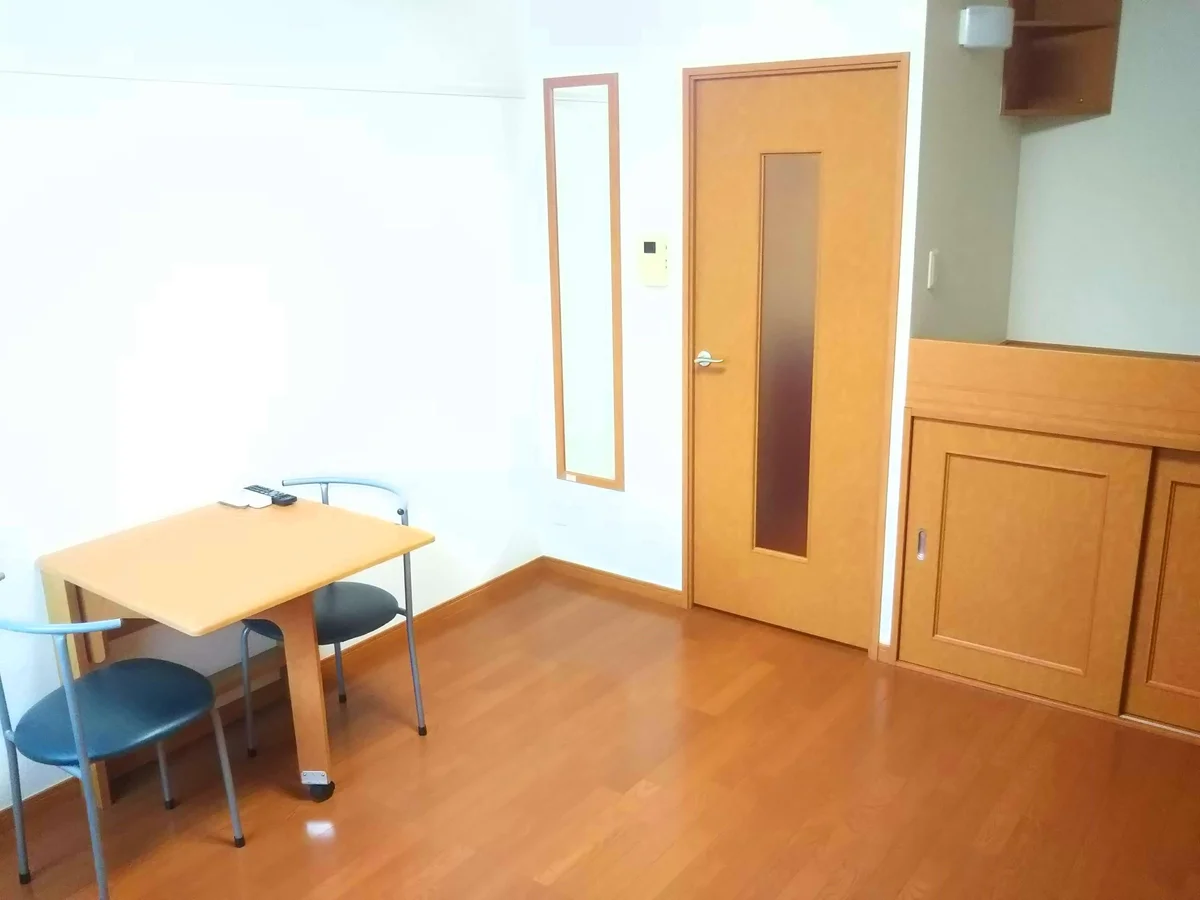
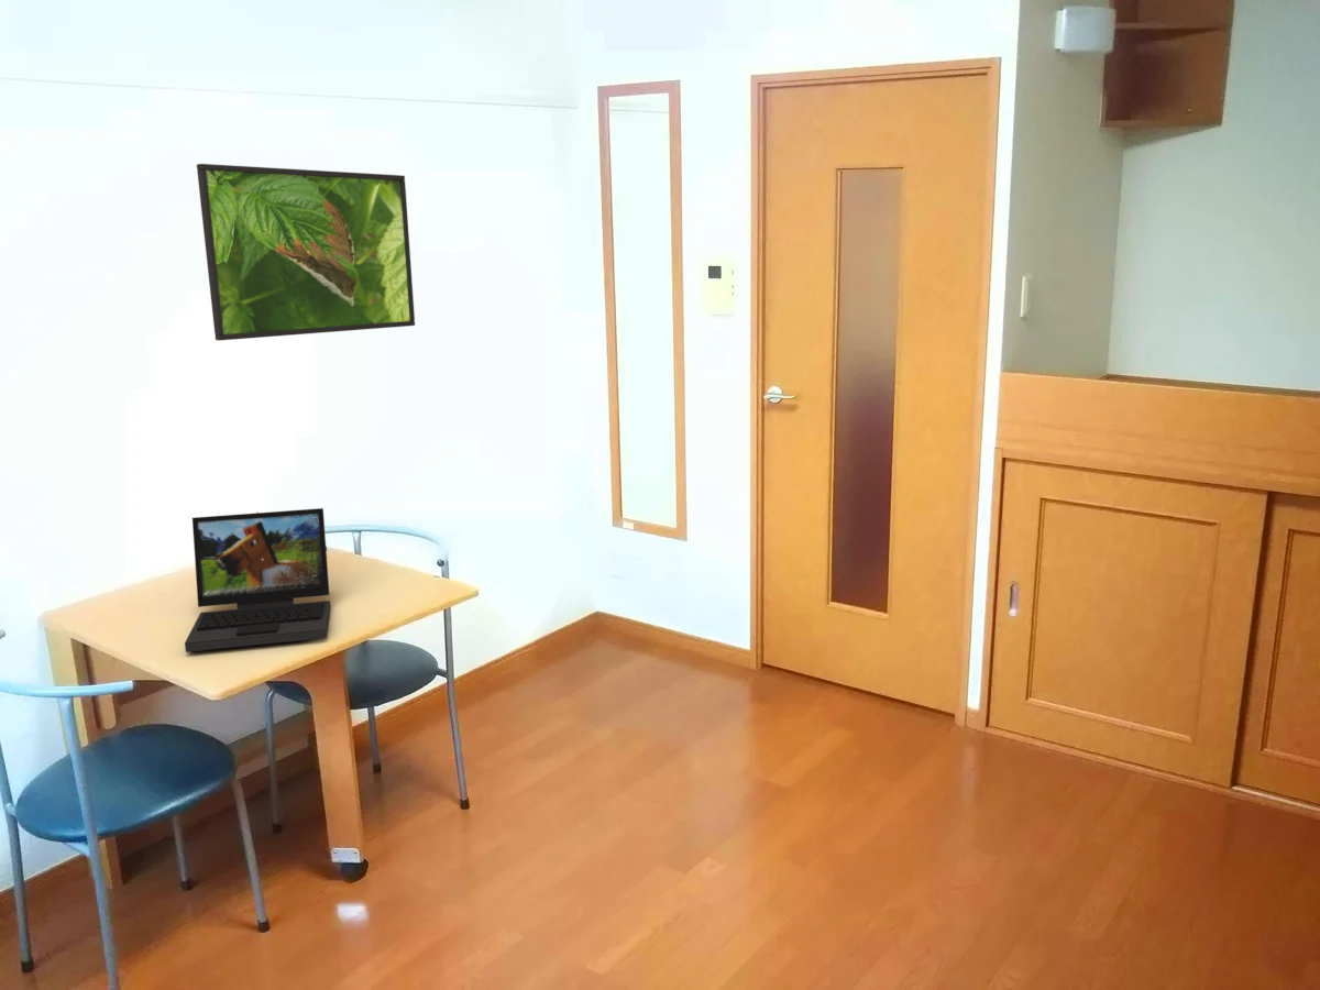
+ laptop (257, 574)
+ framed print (316, 252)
